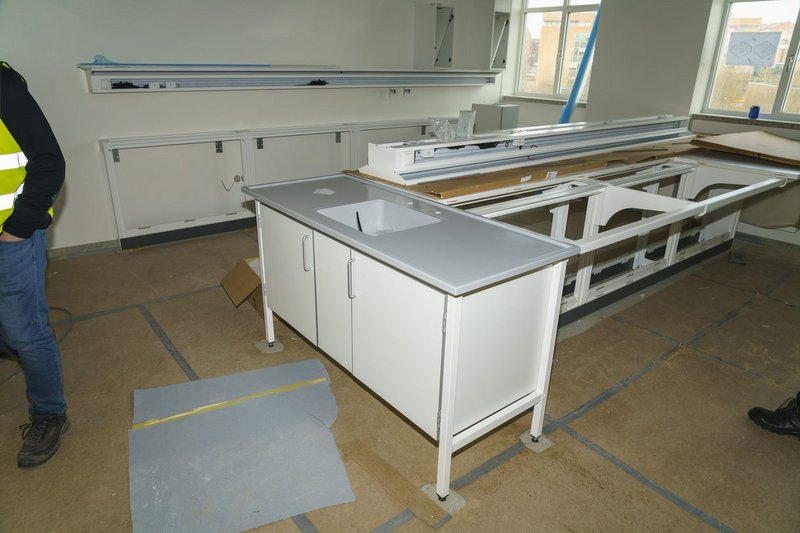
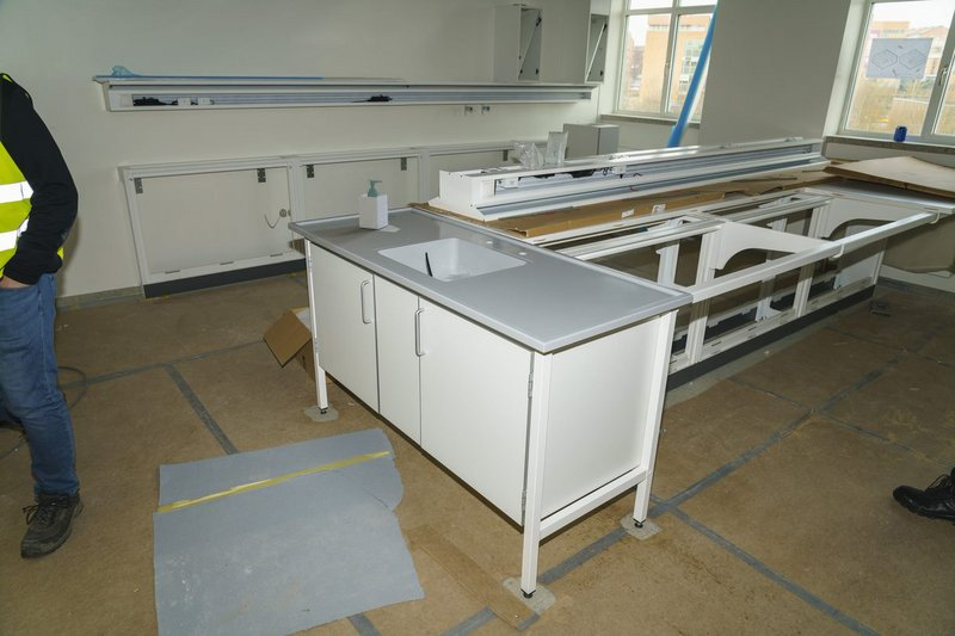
+ soap bottle (372, 203)
